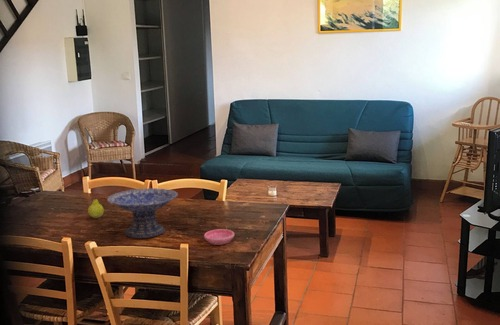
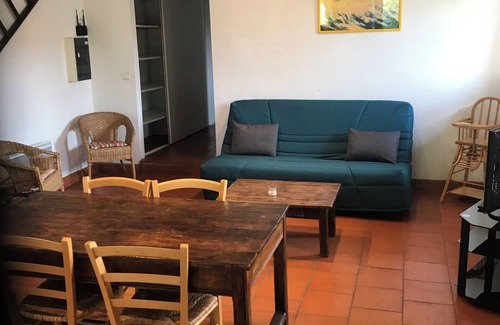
- decorative bowl (144, 213)
- saucer (219, 237)
- fruit (95, 205)
